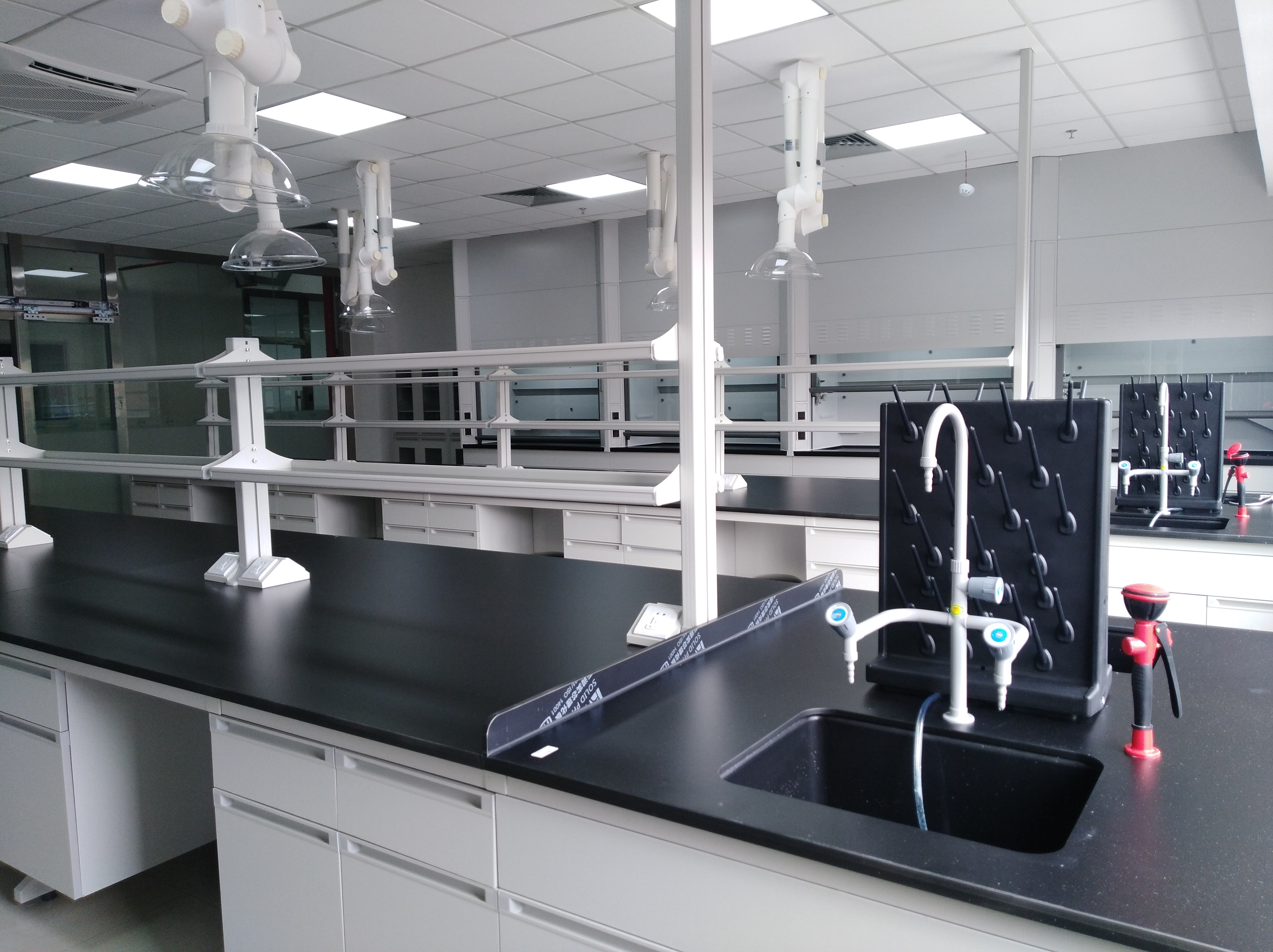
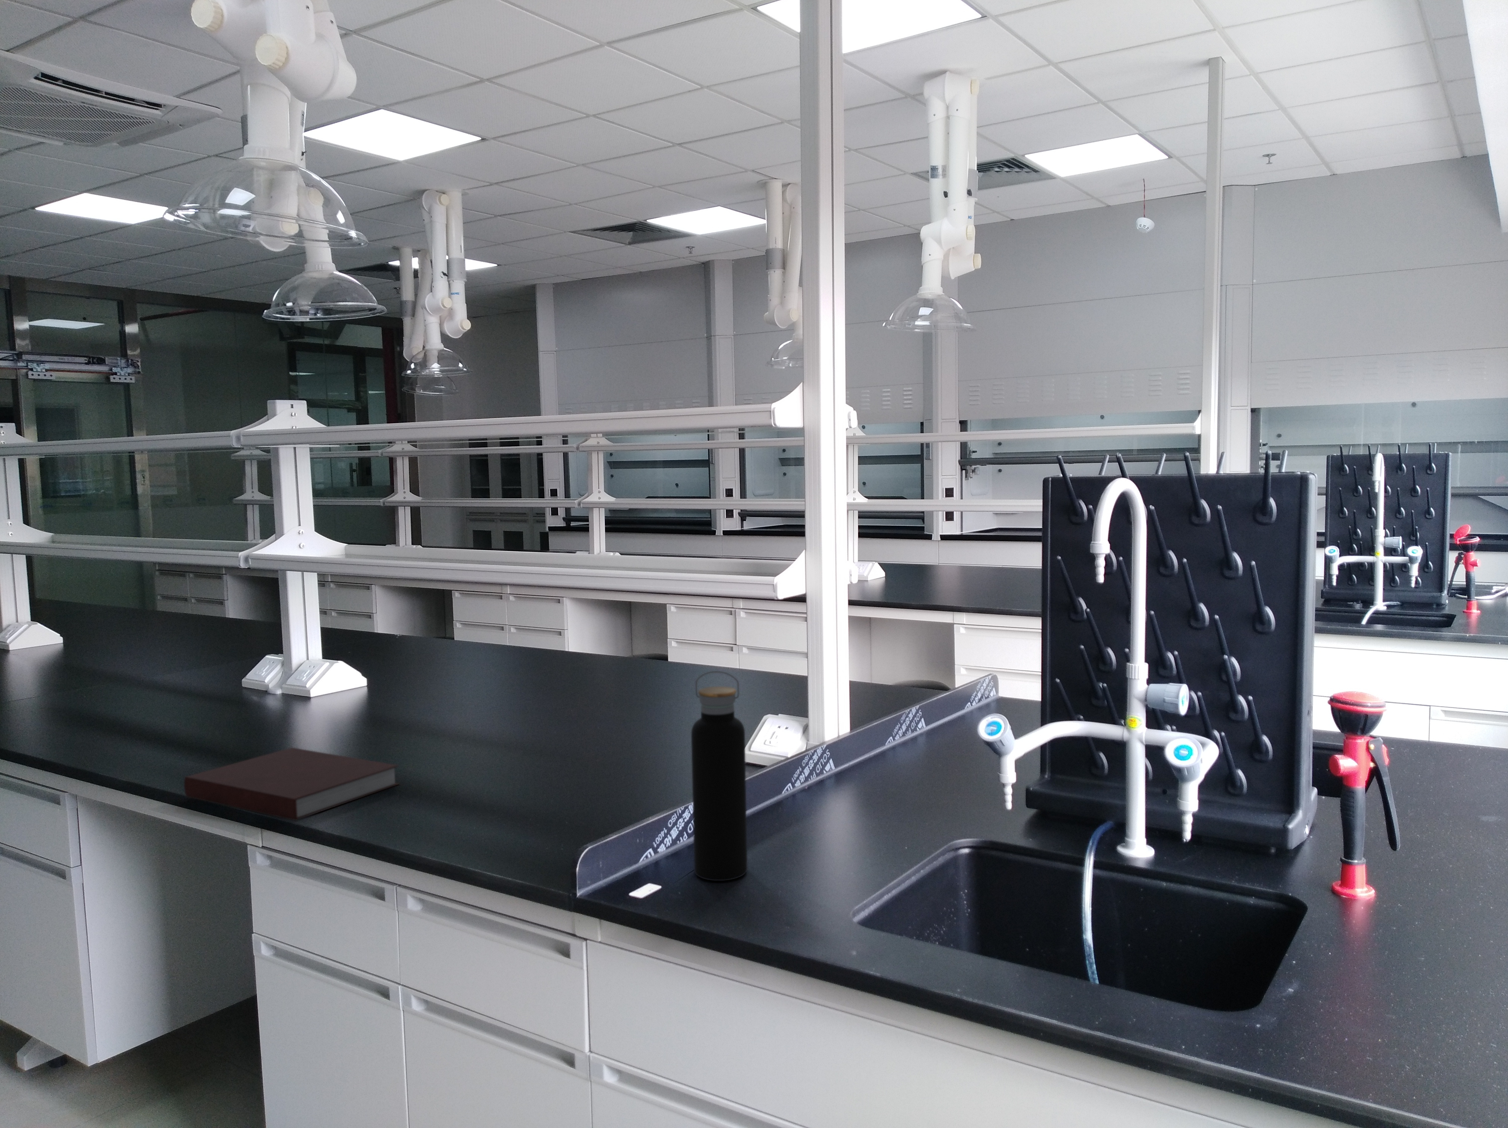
+ water bottle (719, 771)
+ notebook (293, 781)
